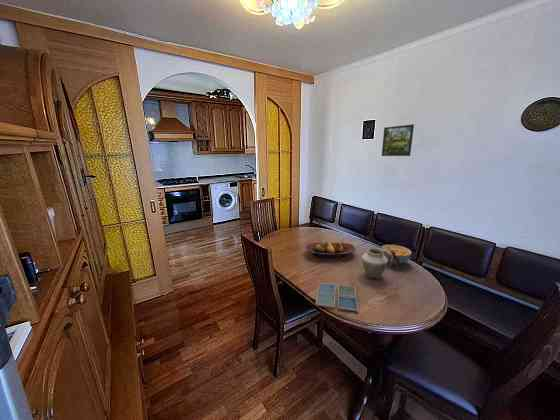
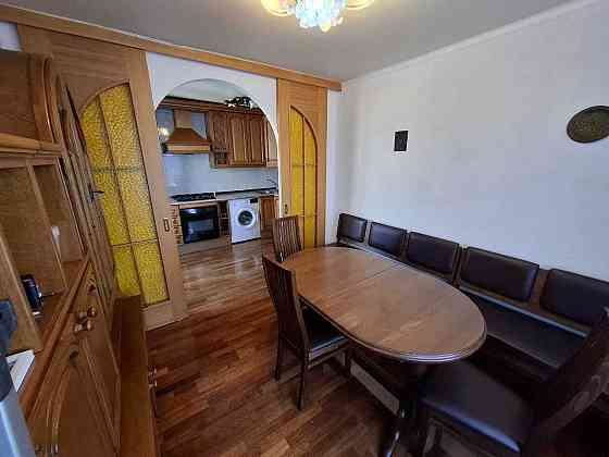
- vase (380, 261)
- cereal bowl (396, 255)
- fruit bowl (330, 248)
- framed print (396, 141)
- drink coaster (338, 295)
